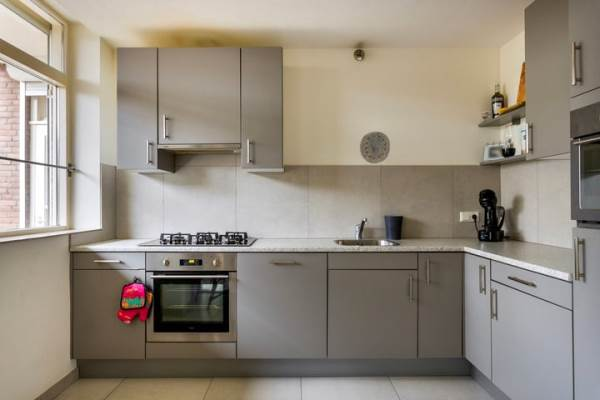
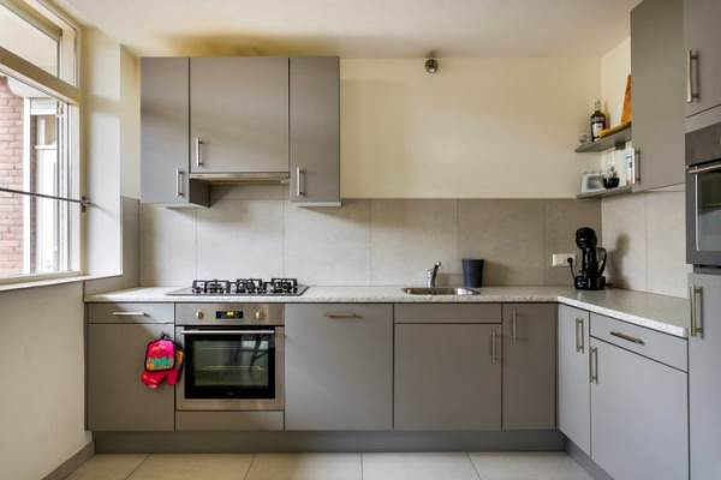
- decorative plate (375, 147)
